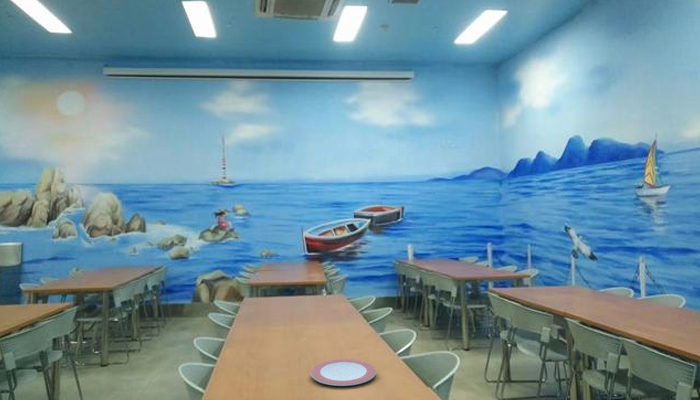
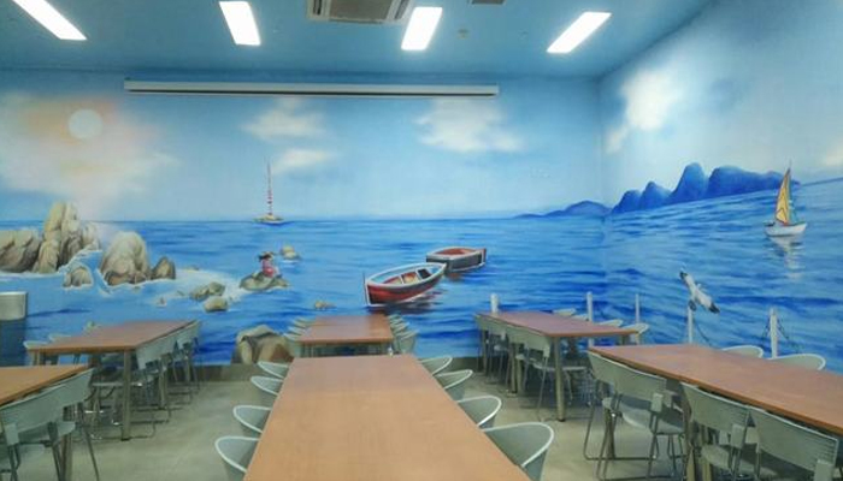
- plate (343, 373)
